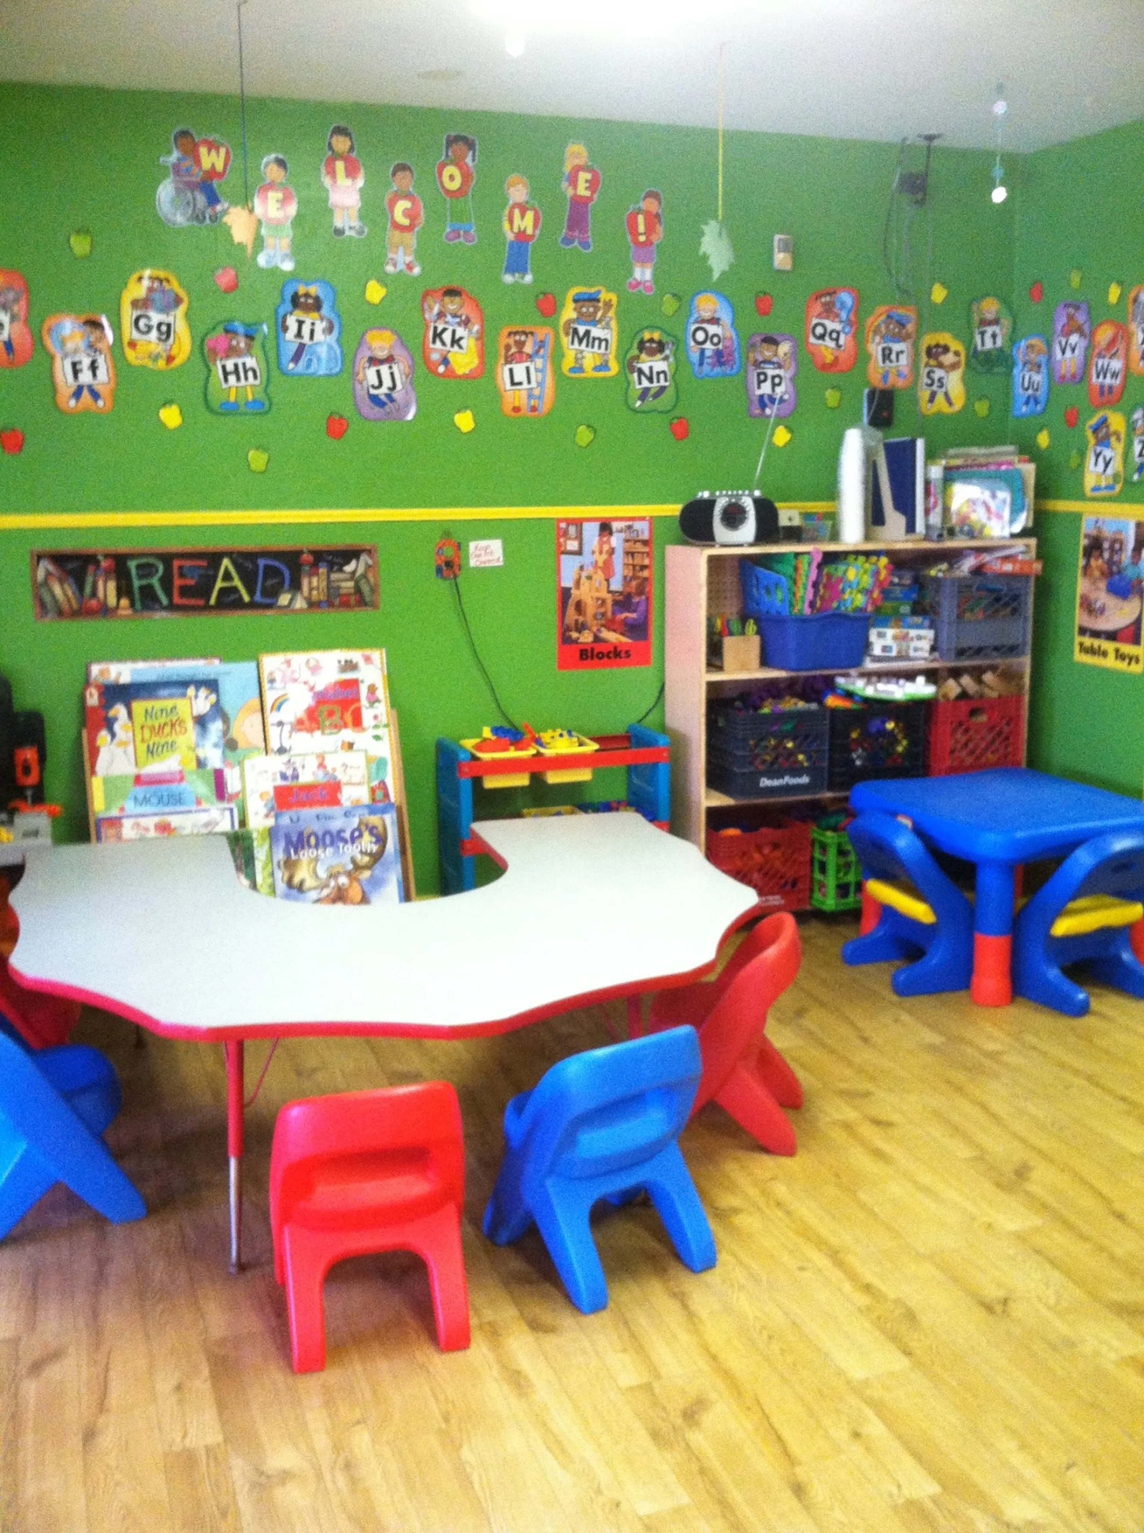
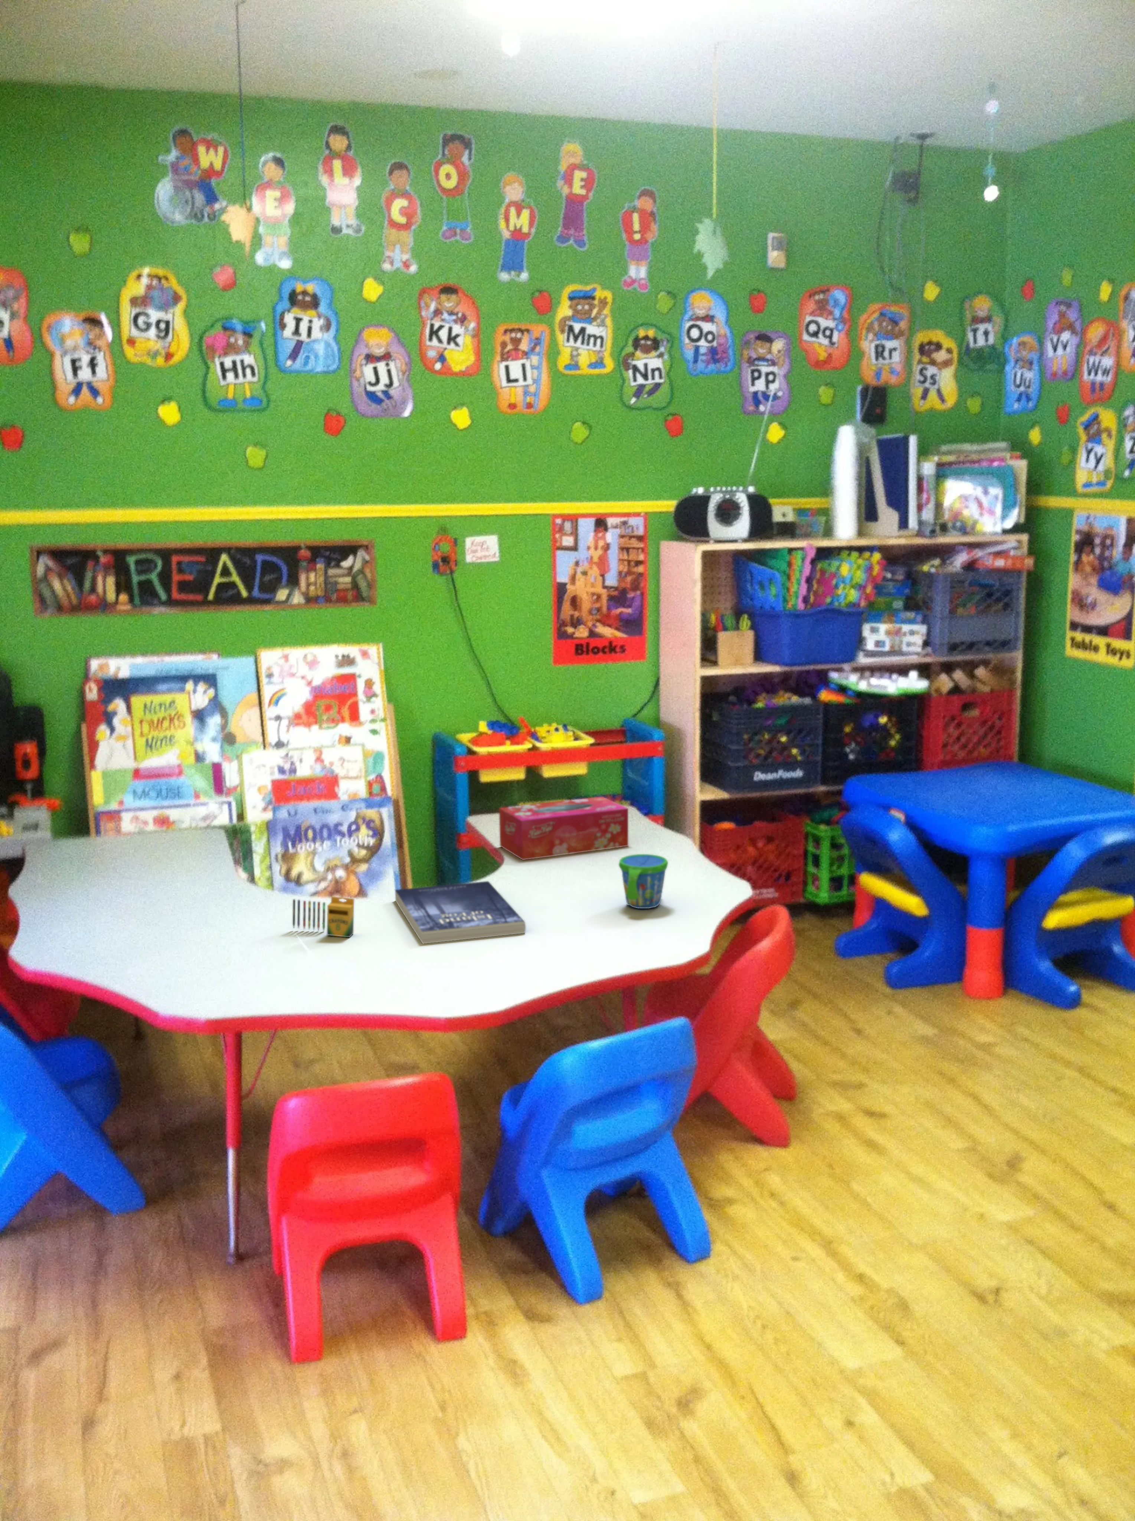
+ snack cup (644, 883)
+ crayon (324, 915)
+ tissue box (564, 827)
+ book (458, 910)
